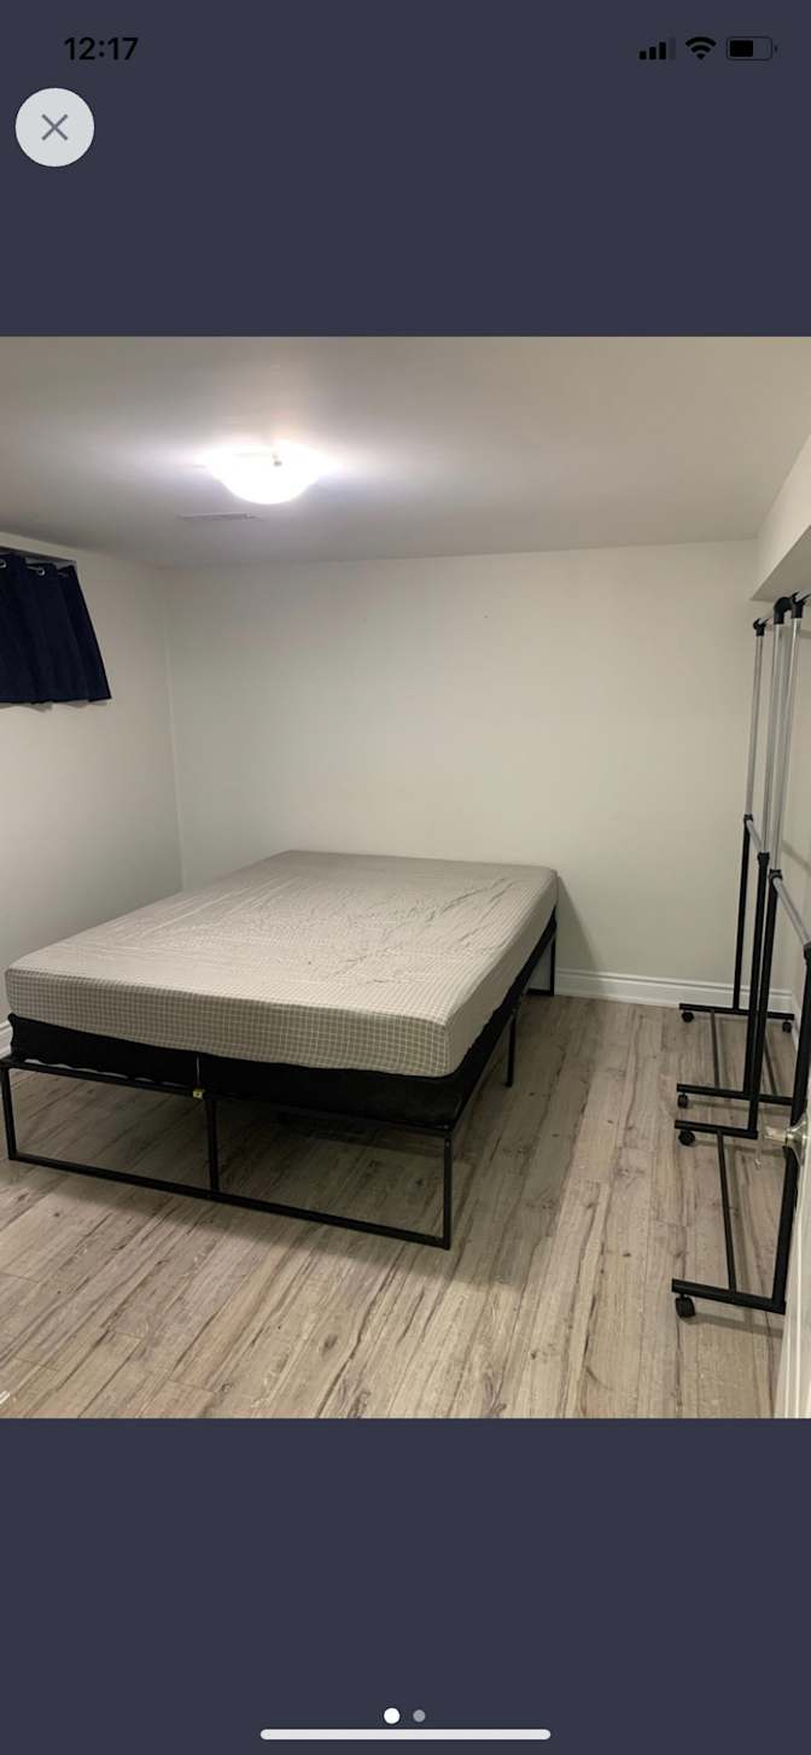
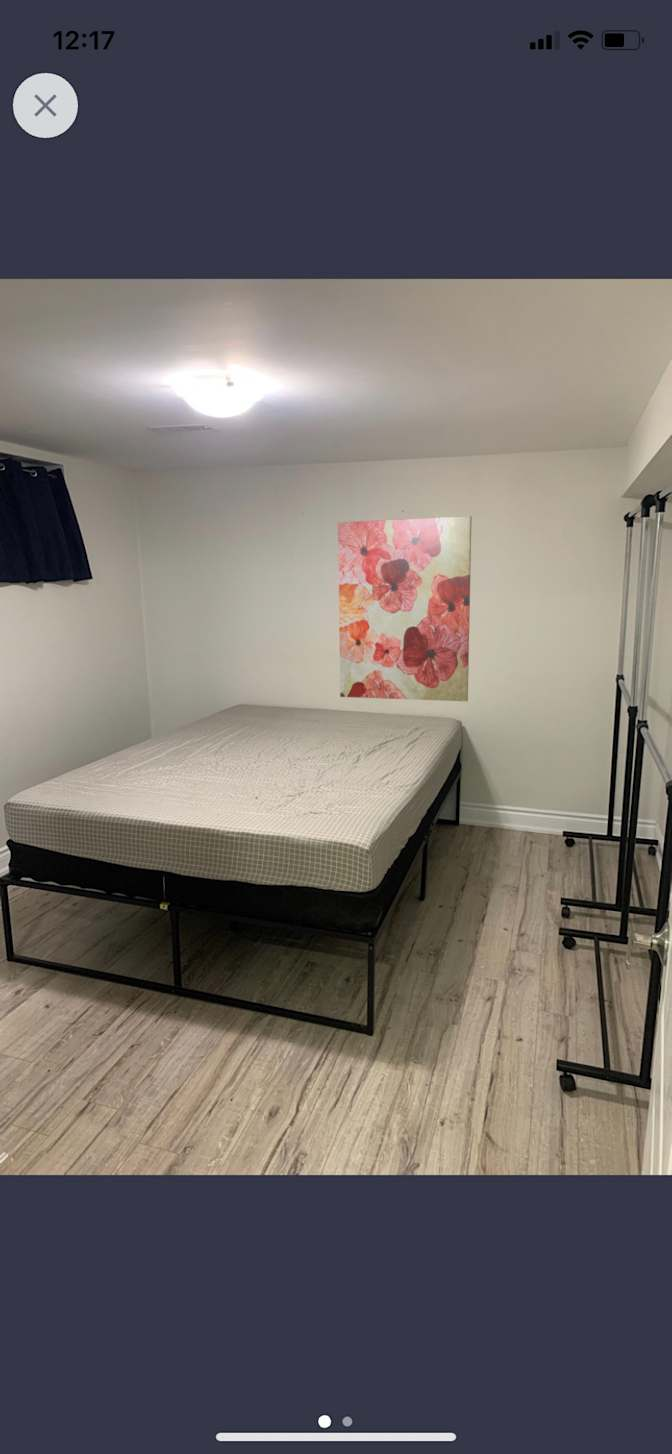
+ wall art (402, 611)
